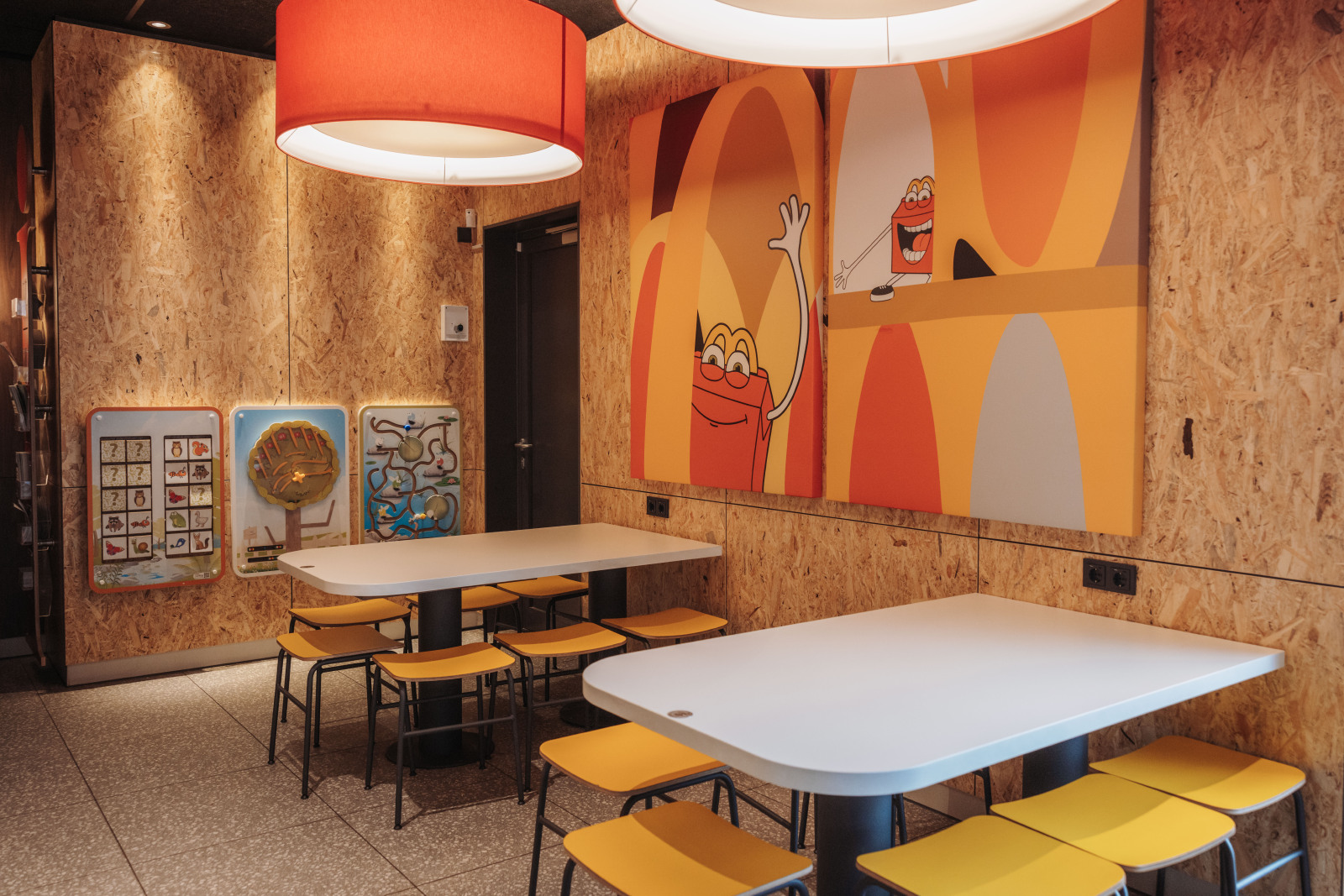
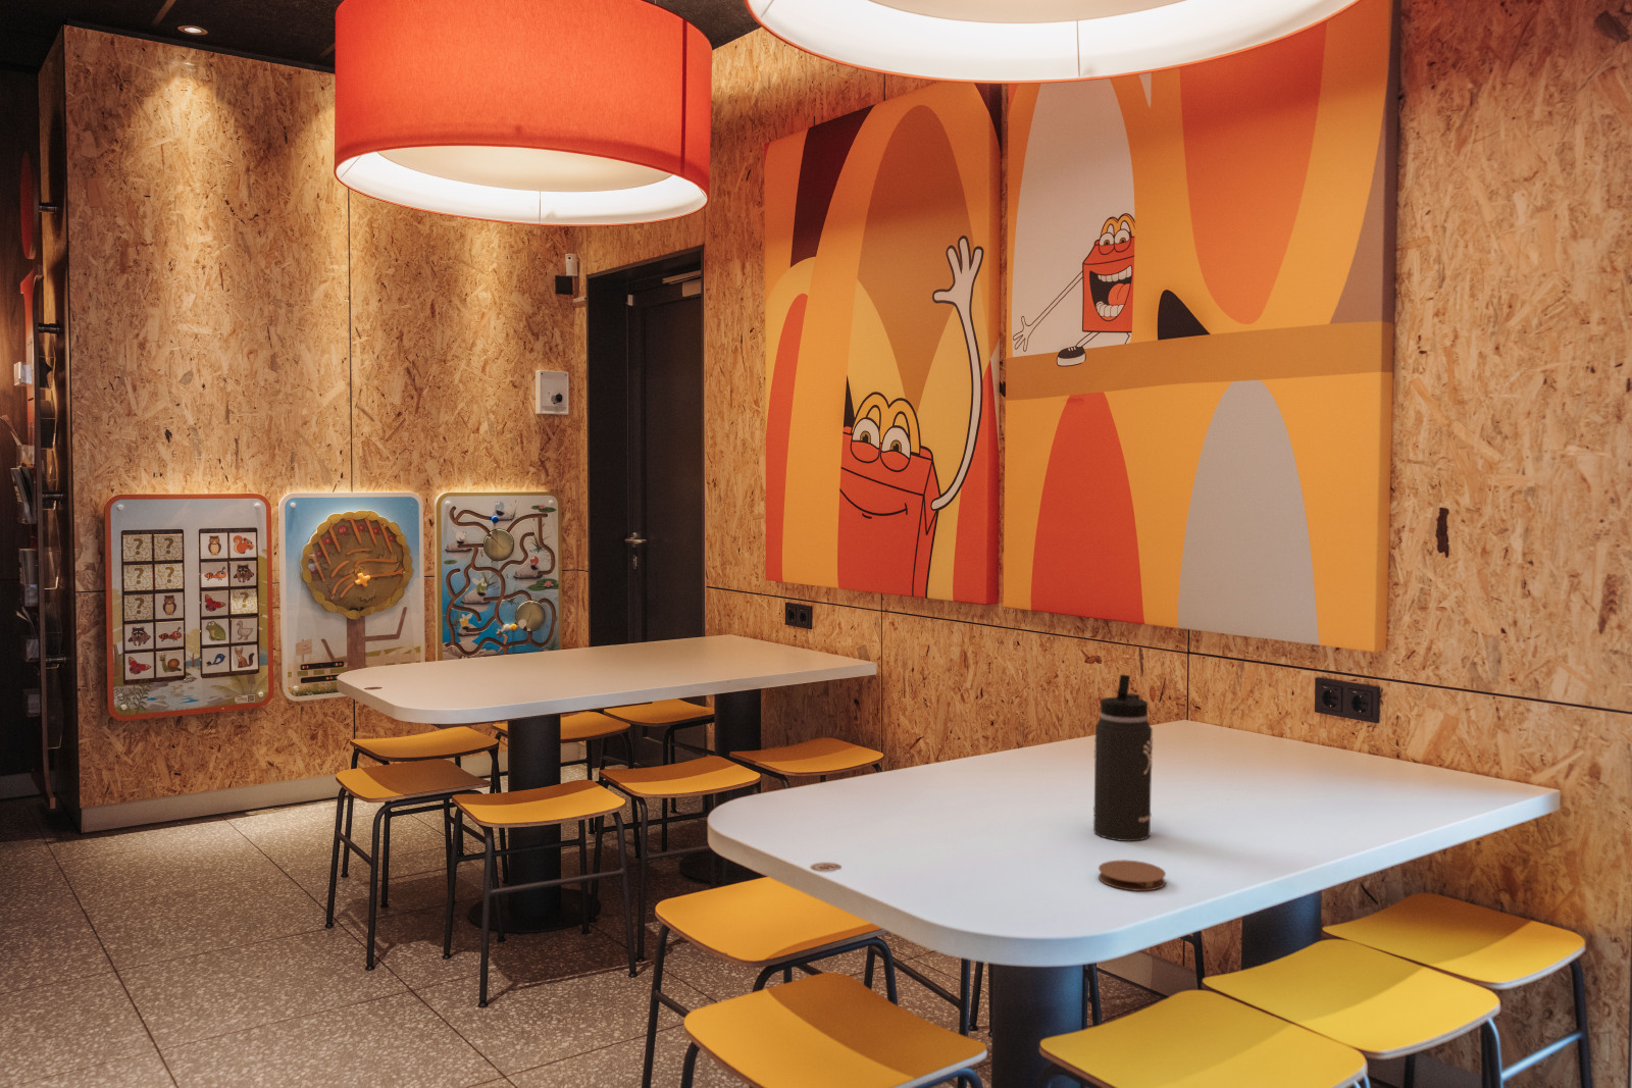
+ coaster (1132, 874)
+ thermos bottle (1124, 753)
